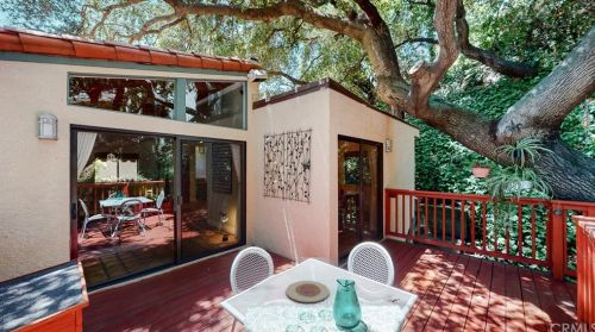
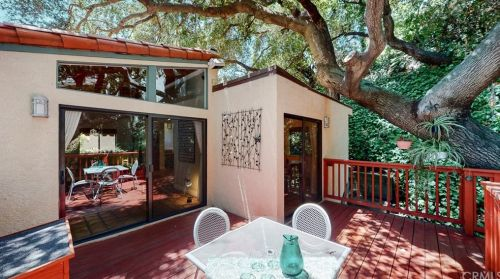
- plate (307, 290)
